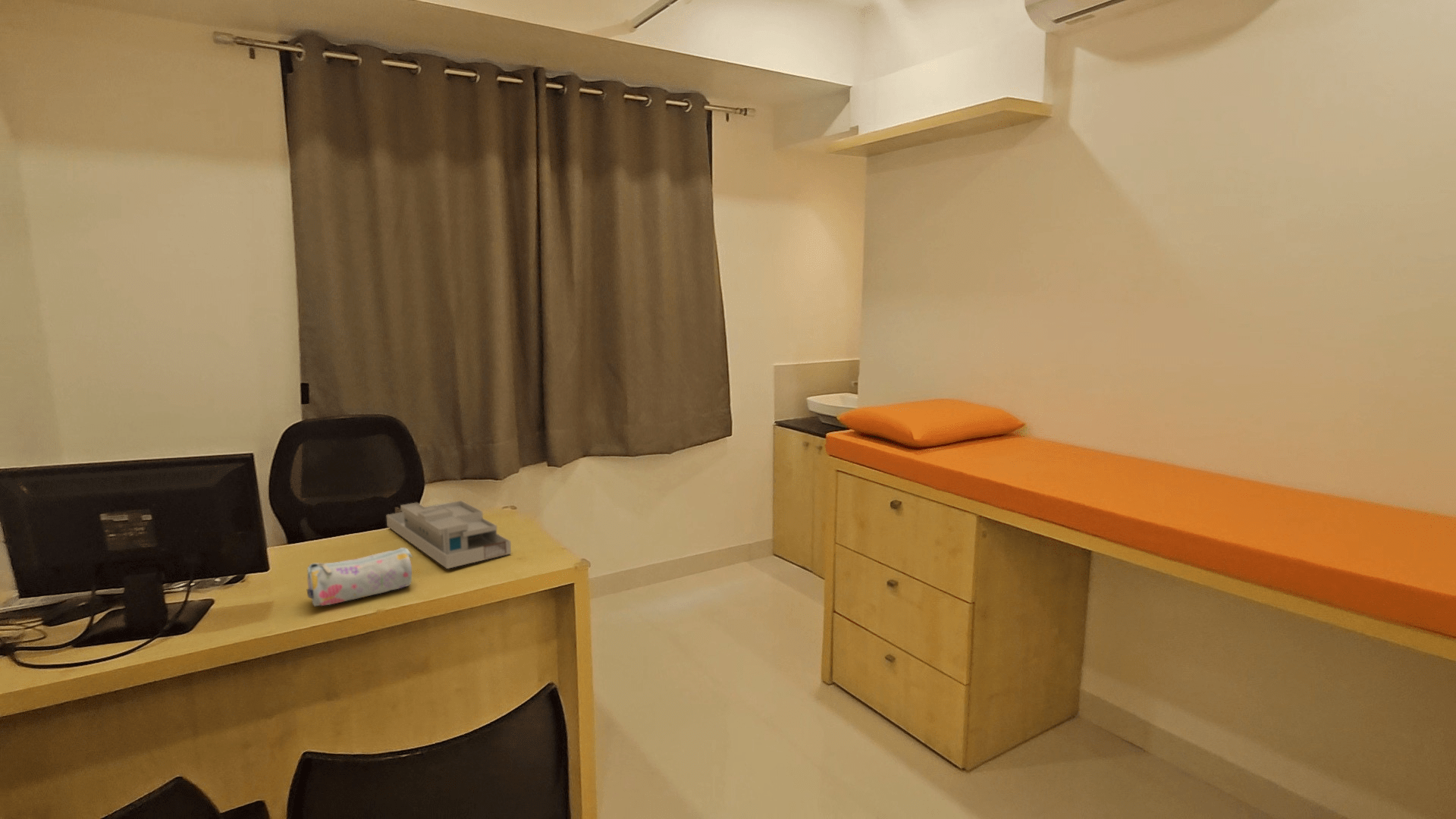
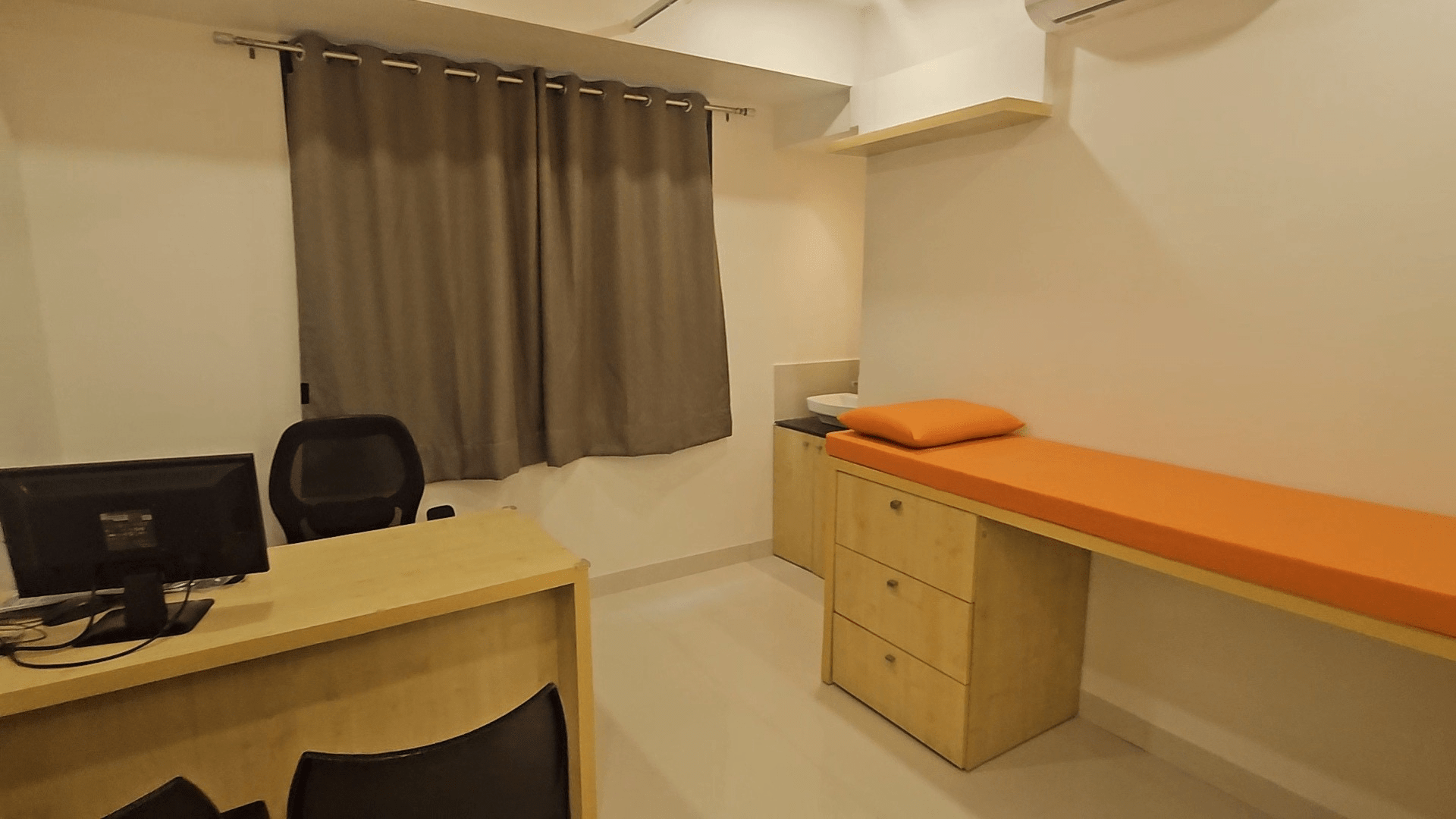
- pencil case (360, 575)
- desk organizer (444, 523)
